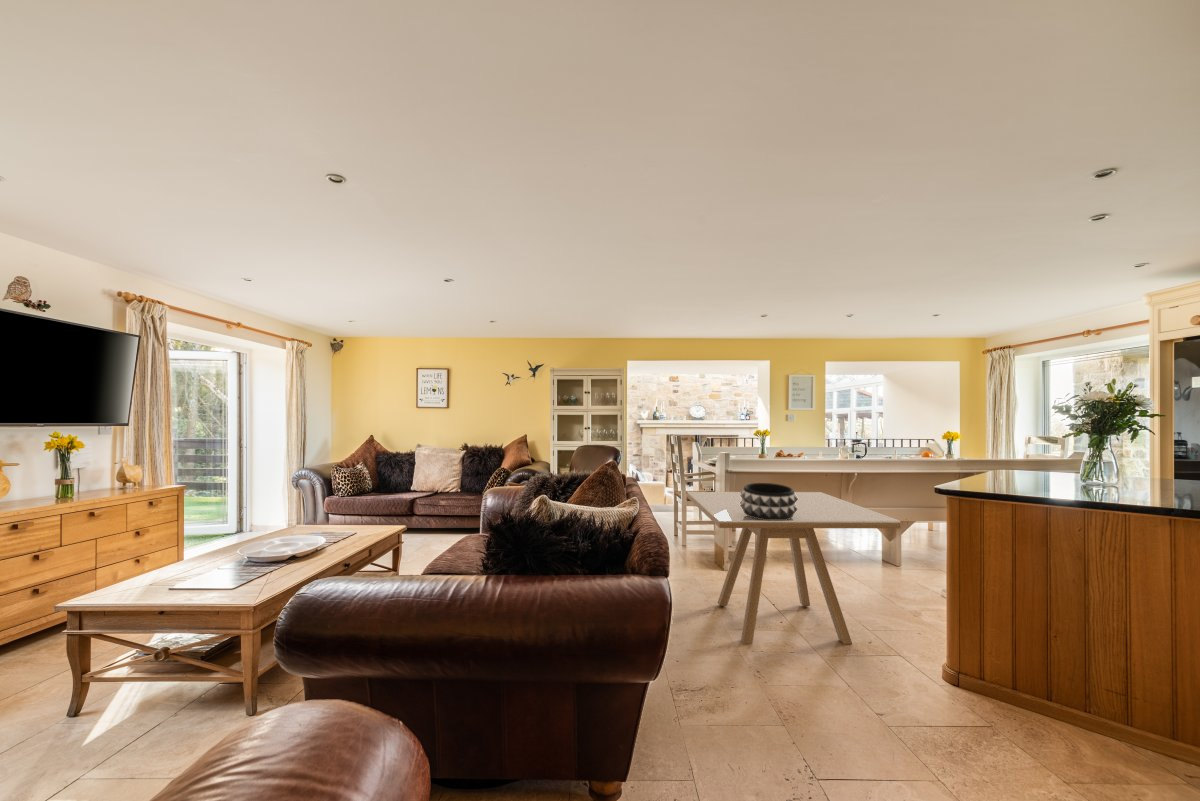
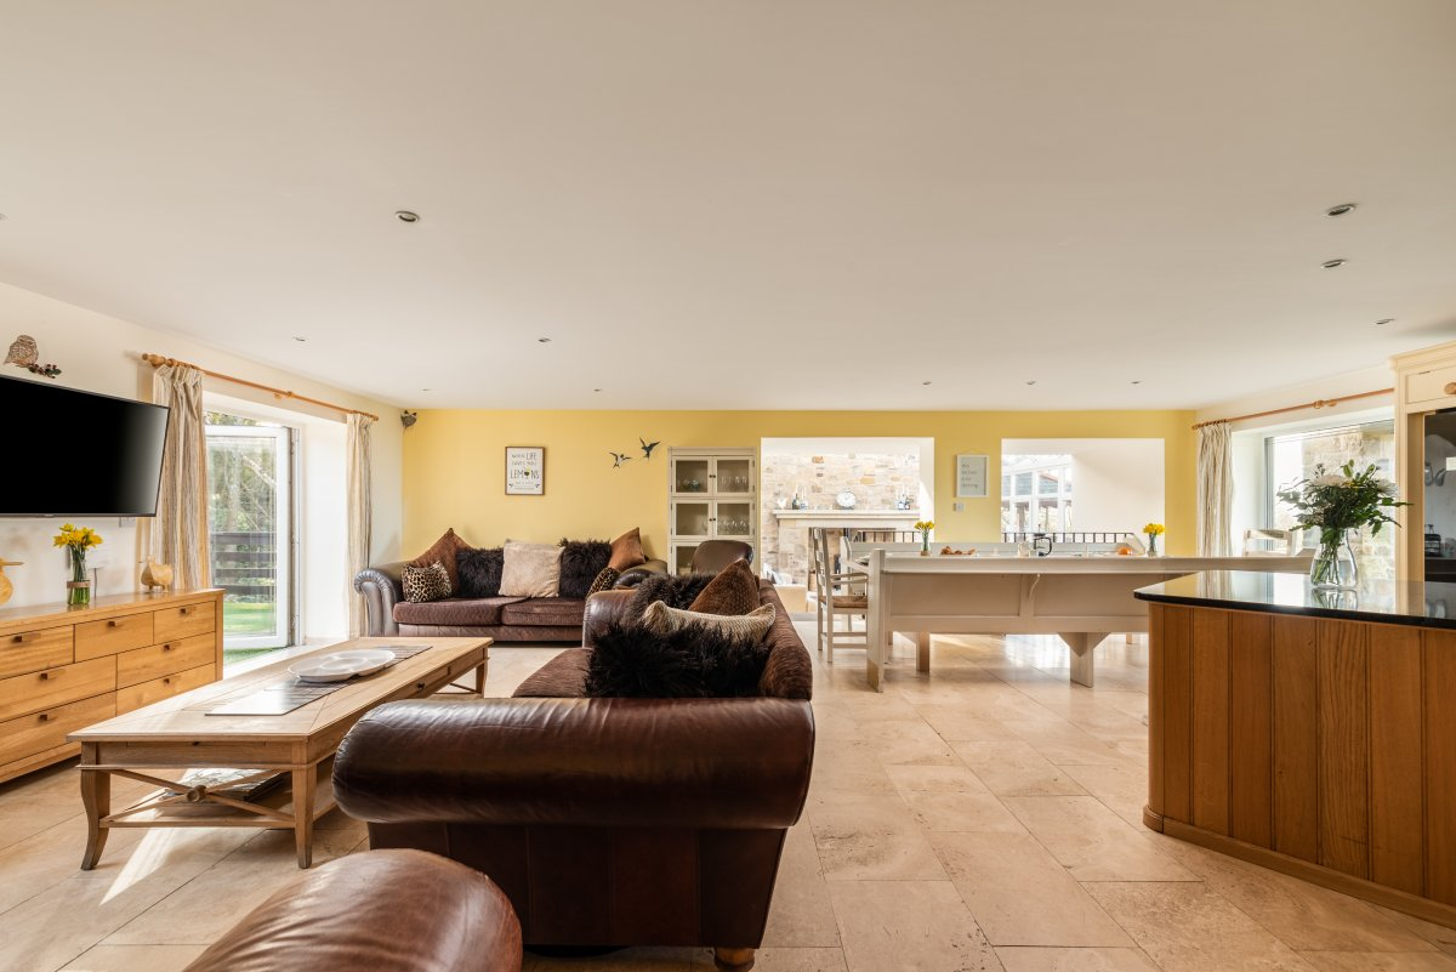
- dining table (764, 562)
- decorative bowl (767, 502)
